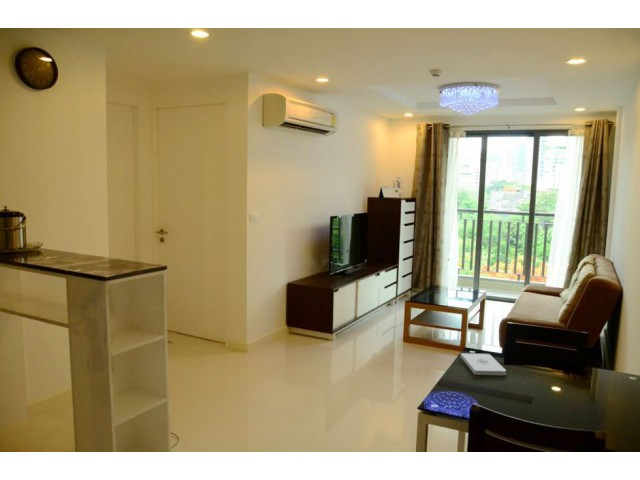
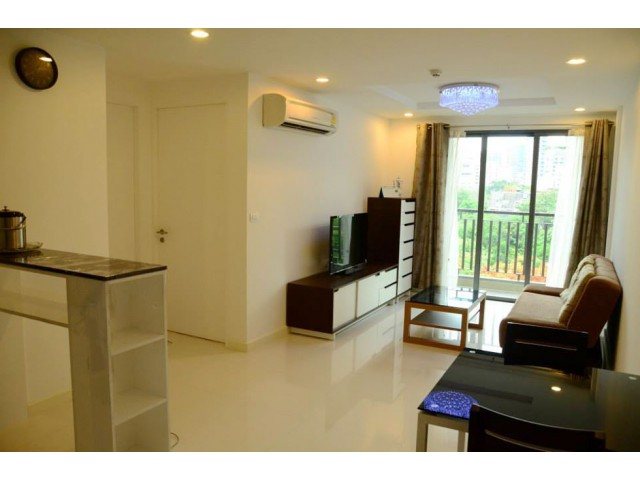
- notepad (482, 363)
